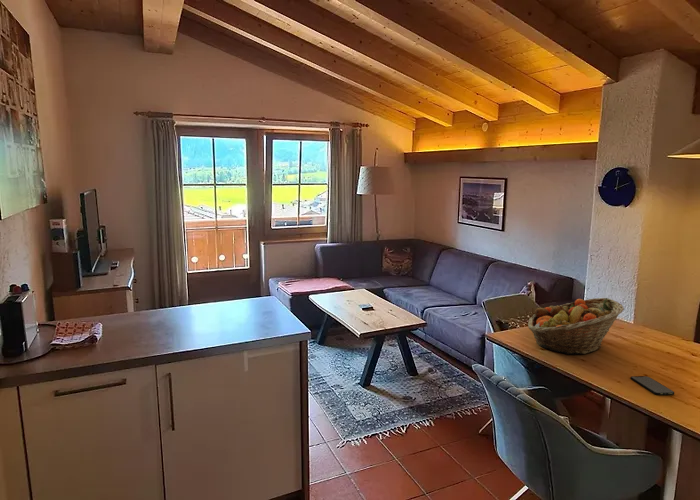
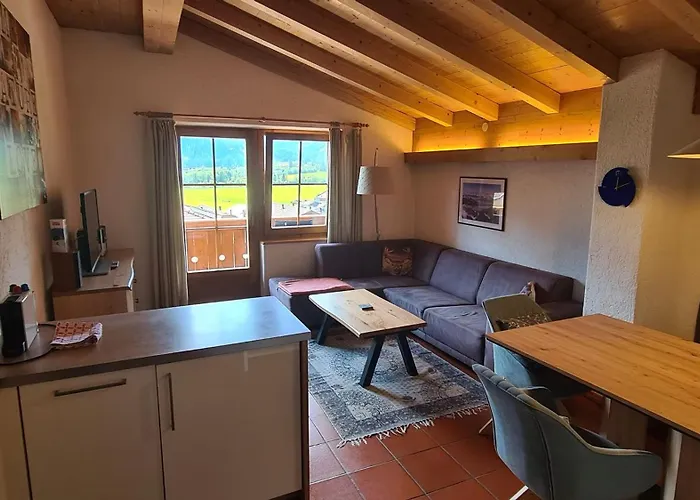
- fruit basket (573, 322)
- smartphone (651, 385)
